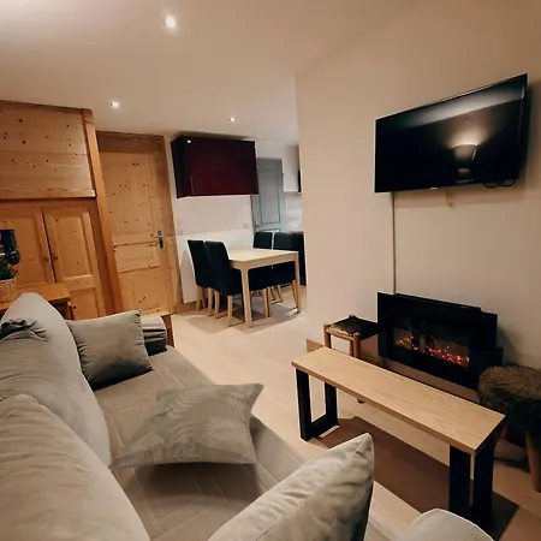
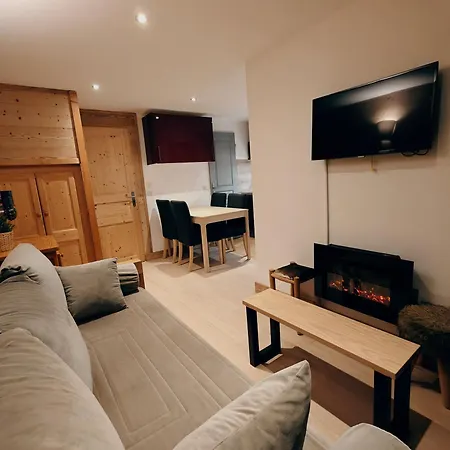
- decorative pillow (198, 420)
